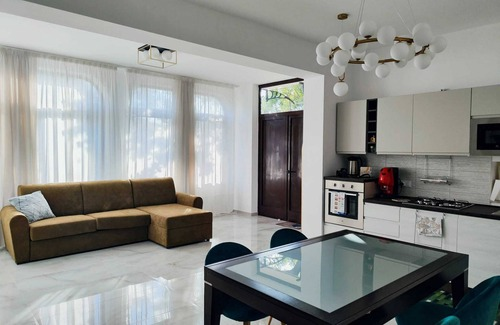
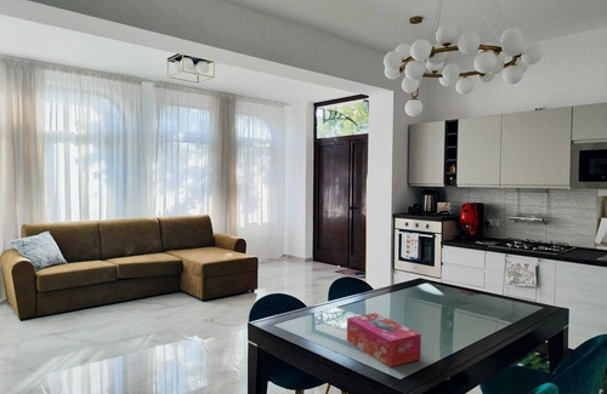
+ tissue box (381, 337)
